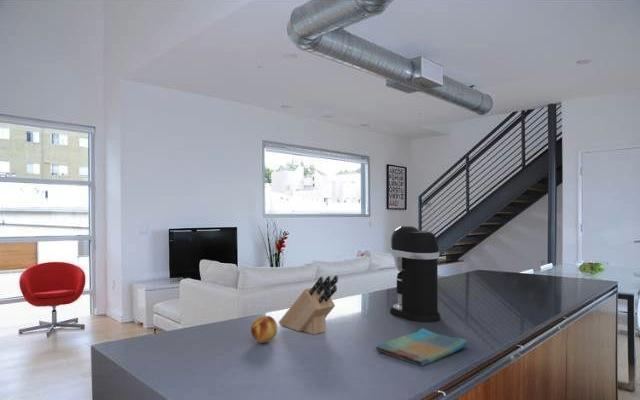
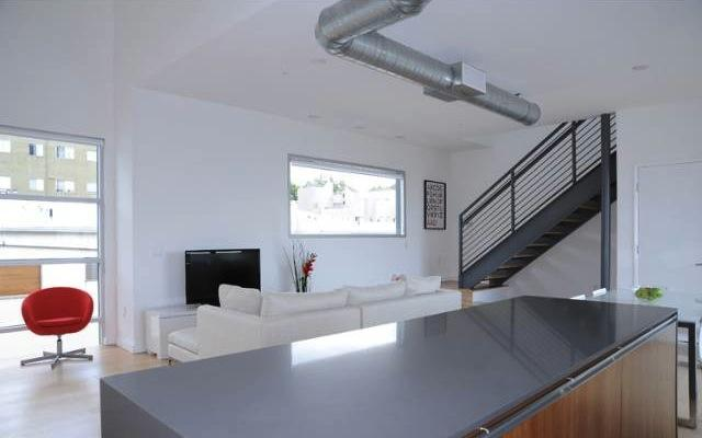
- coffee maker (414, 270)
- knife block (309, 300)
- dish towel (422, 345)
- fruit (264, 329)
